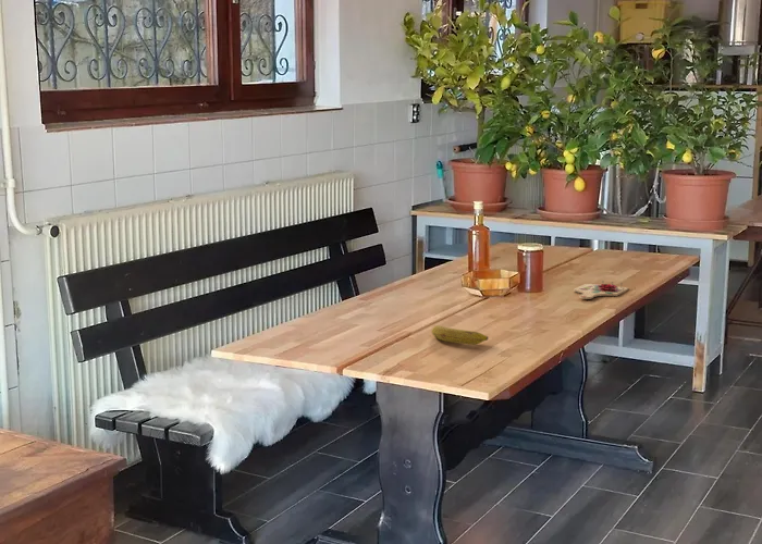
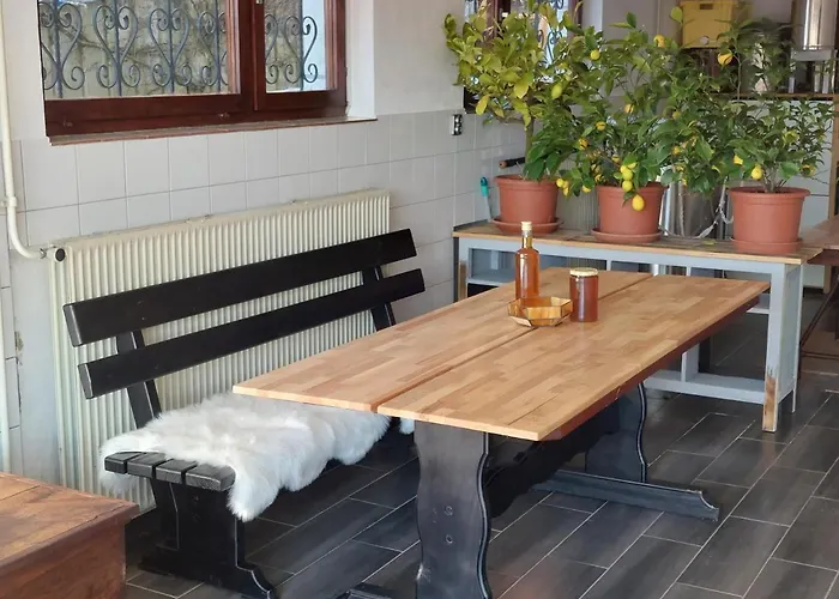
- fruit (454, 332)
- cutting board (595, 288)
